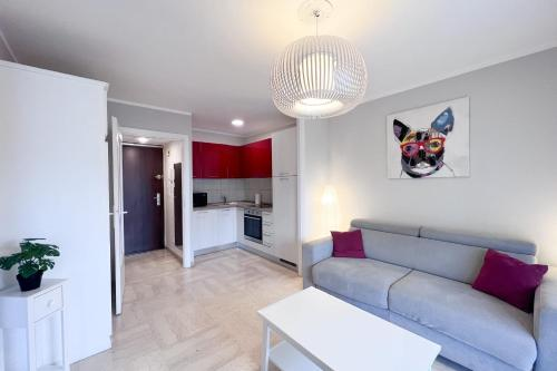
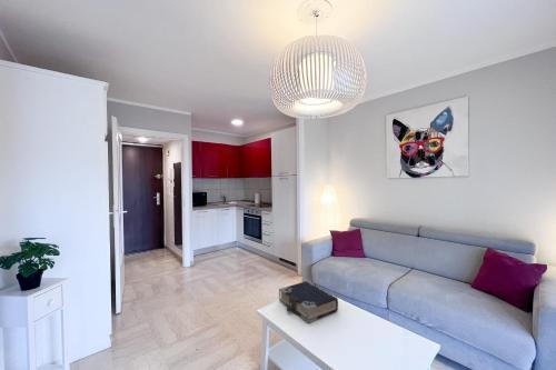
+ book (305, 299)
